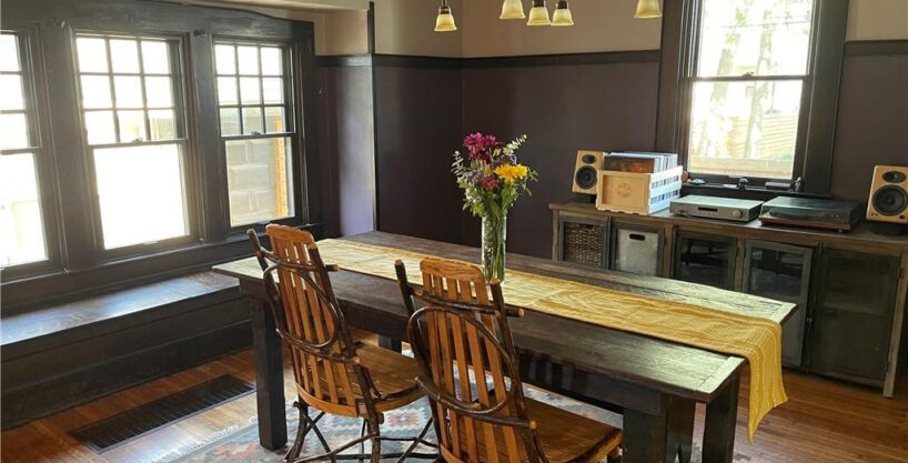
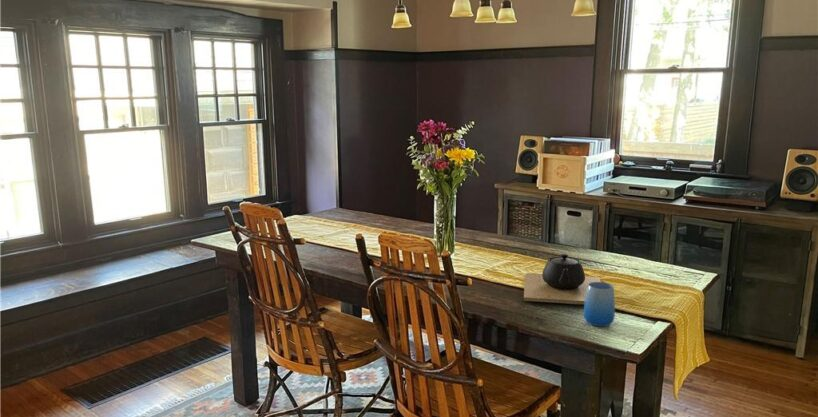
+ teapot (564, 272)
+ cup (599, 304)
